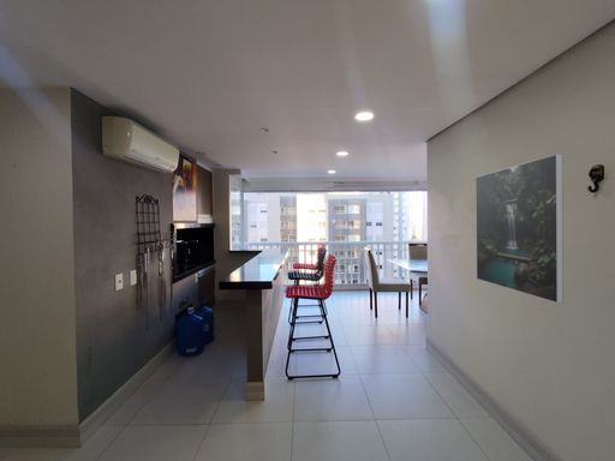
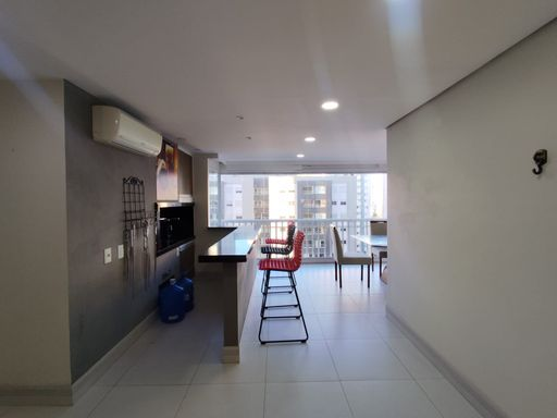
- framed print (510, 228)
